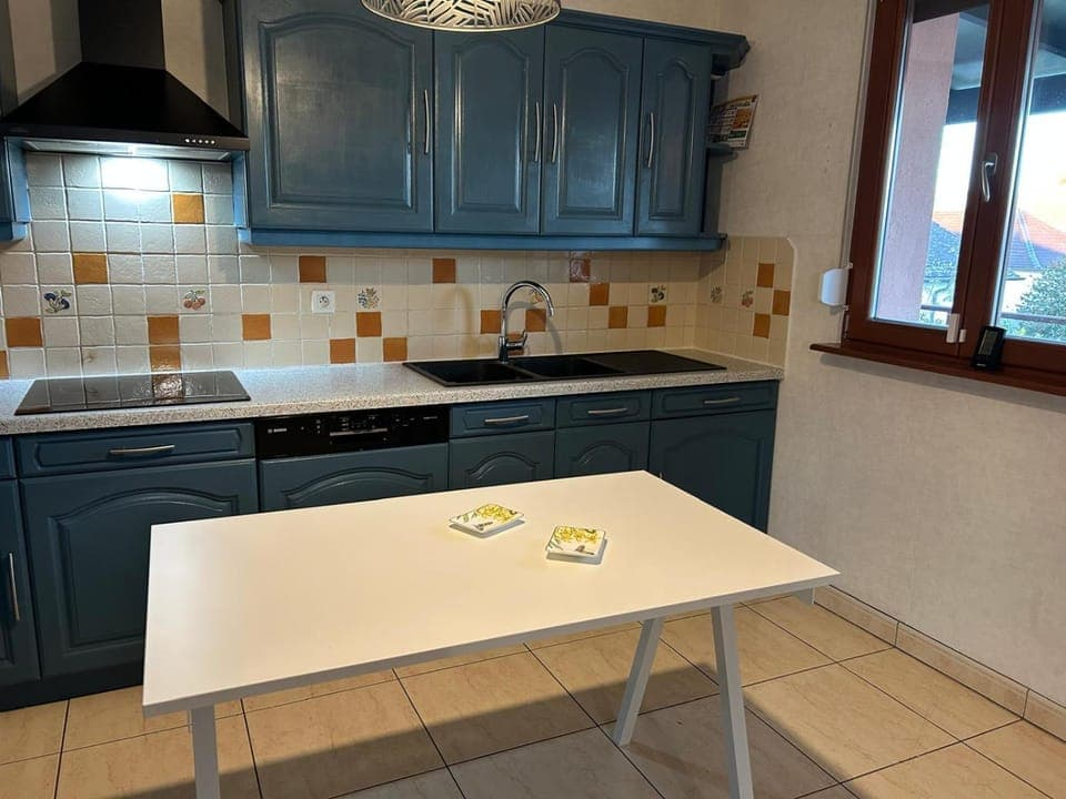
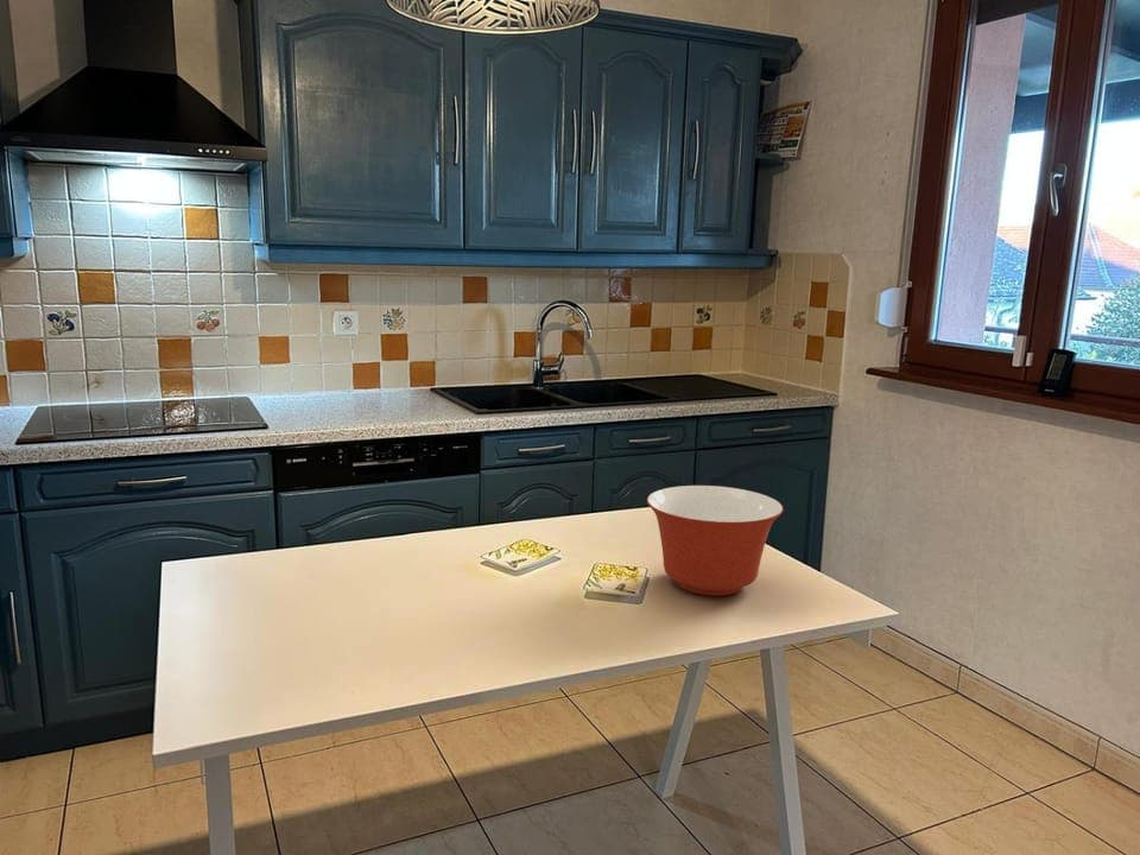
+ mixing bowl (711, 543)
